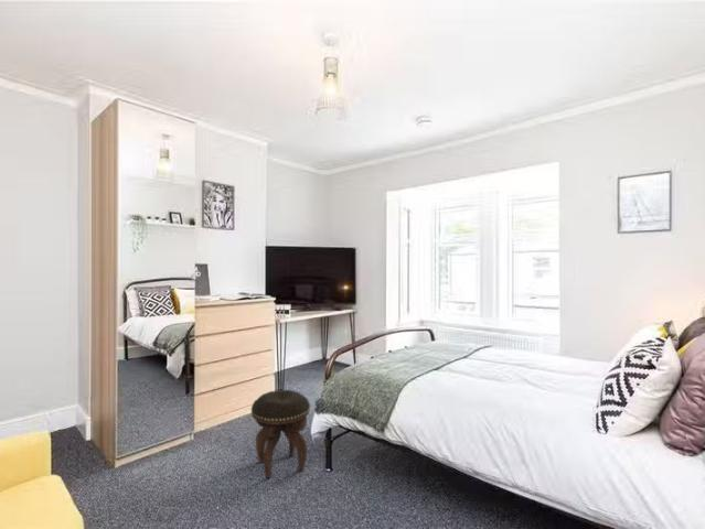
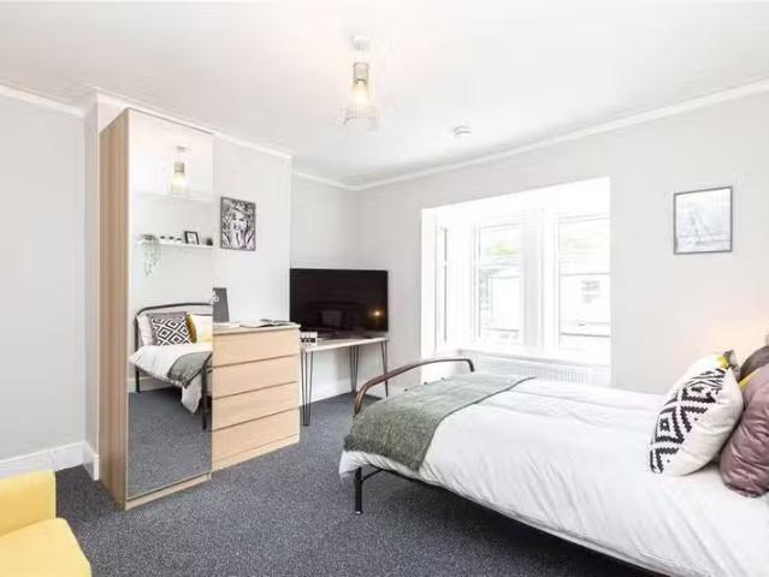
- footstool (280, 430)
